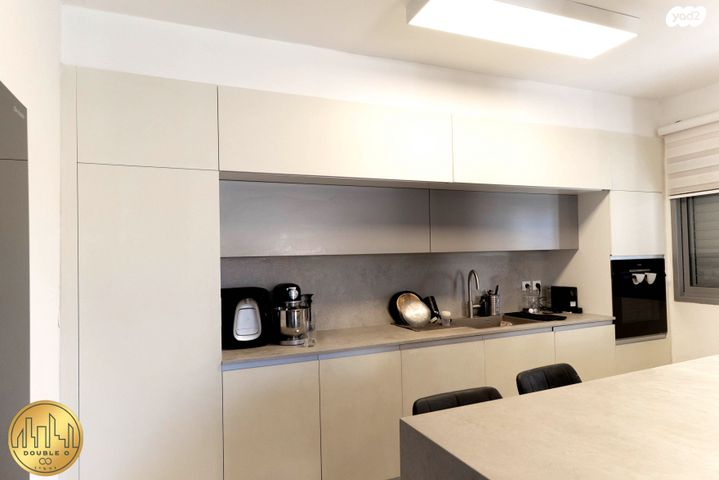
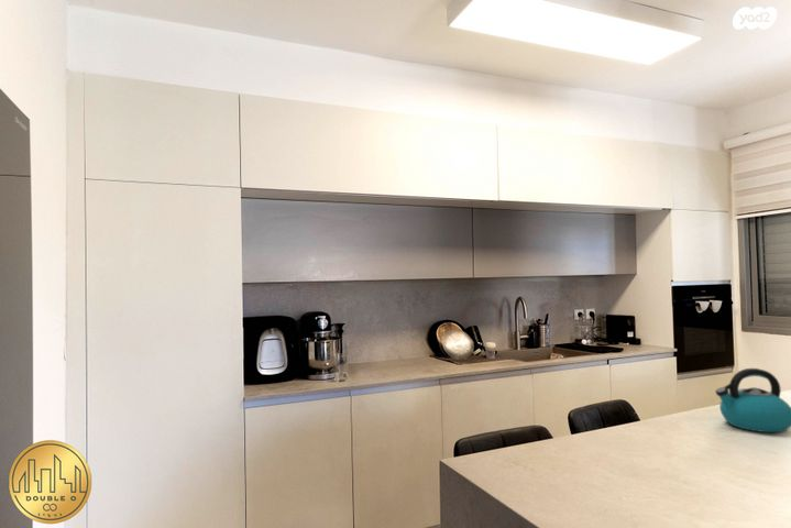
+ kettle (750, 396)
